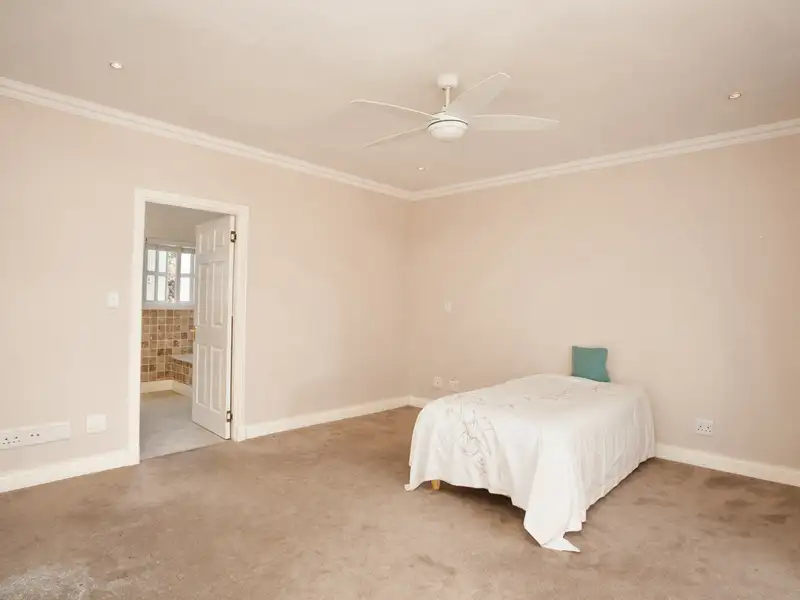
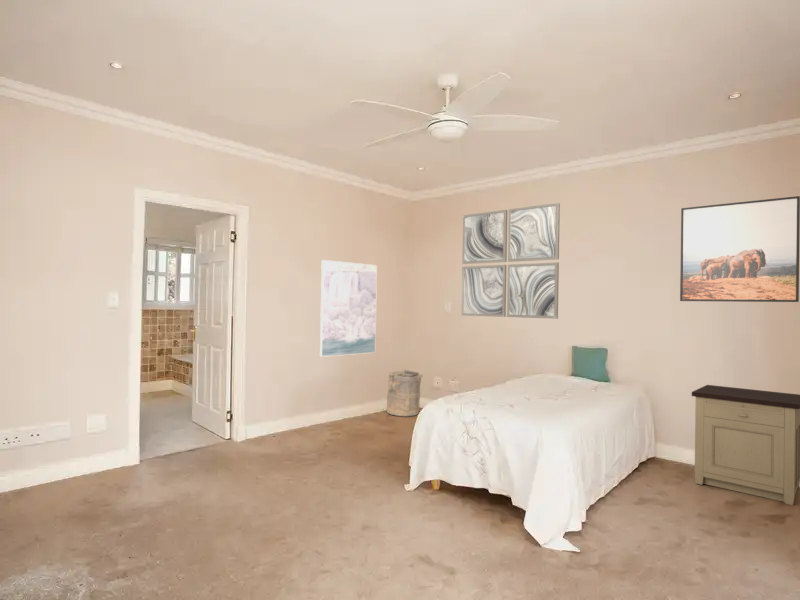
+ nightstand (747, 439)
+ wall art (506, 261)
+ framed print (349, 308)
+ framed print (736, 252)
+ laundry hamper (402, 391)
